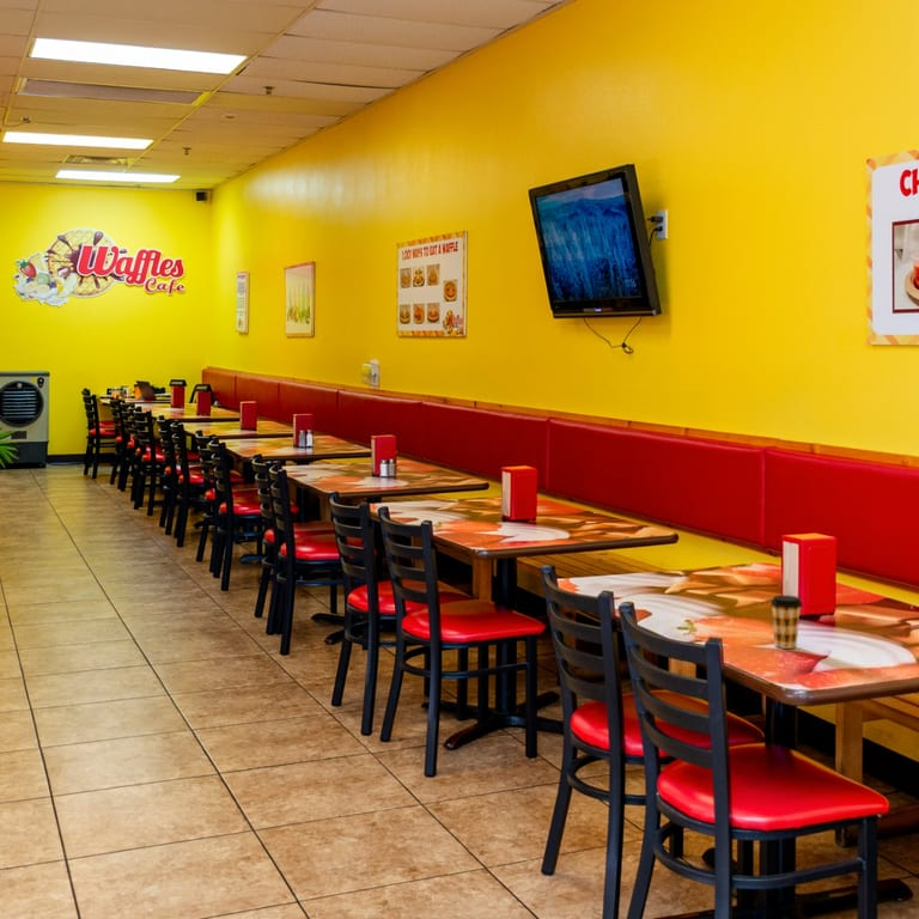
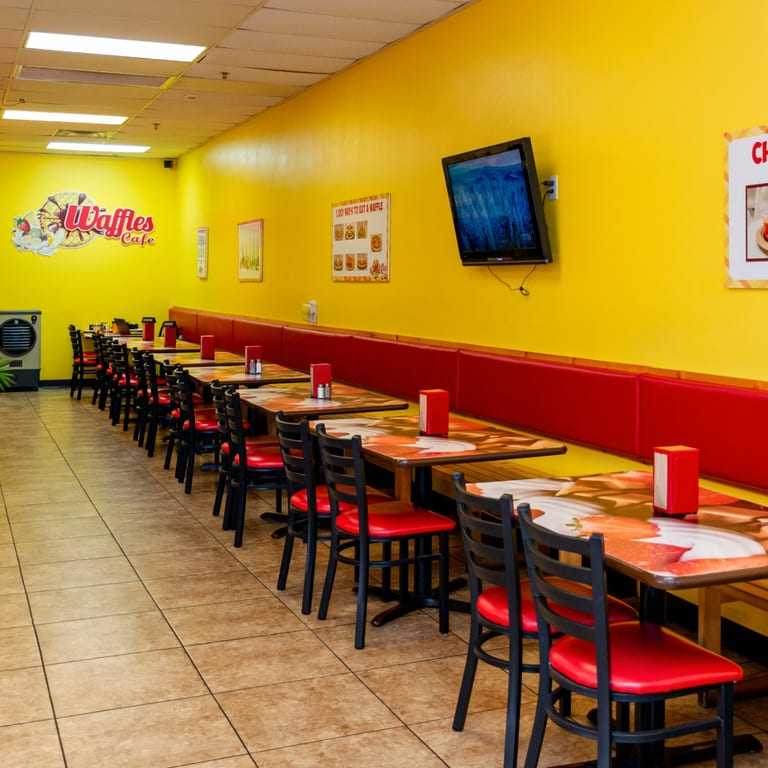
- coffee cup (785, 621)
